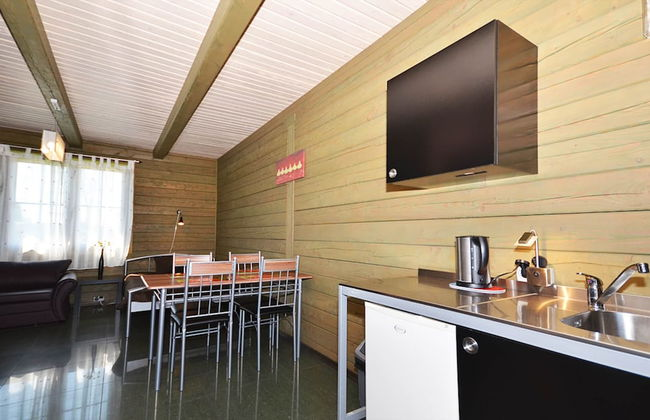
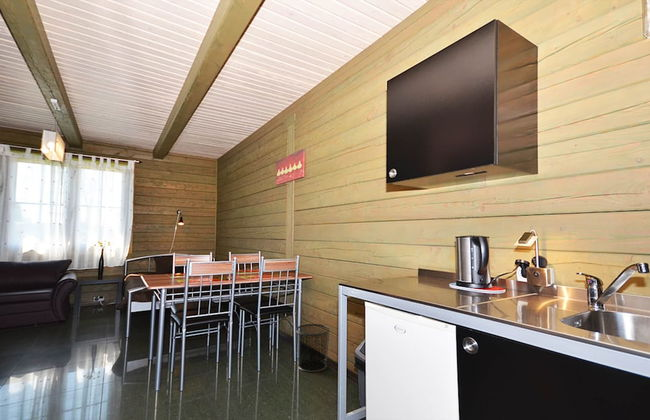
+ waste bin (312, 347)
